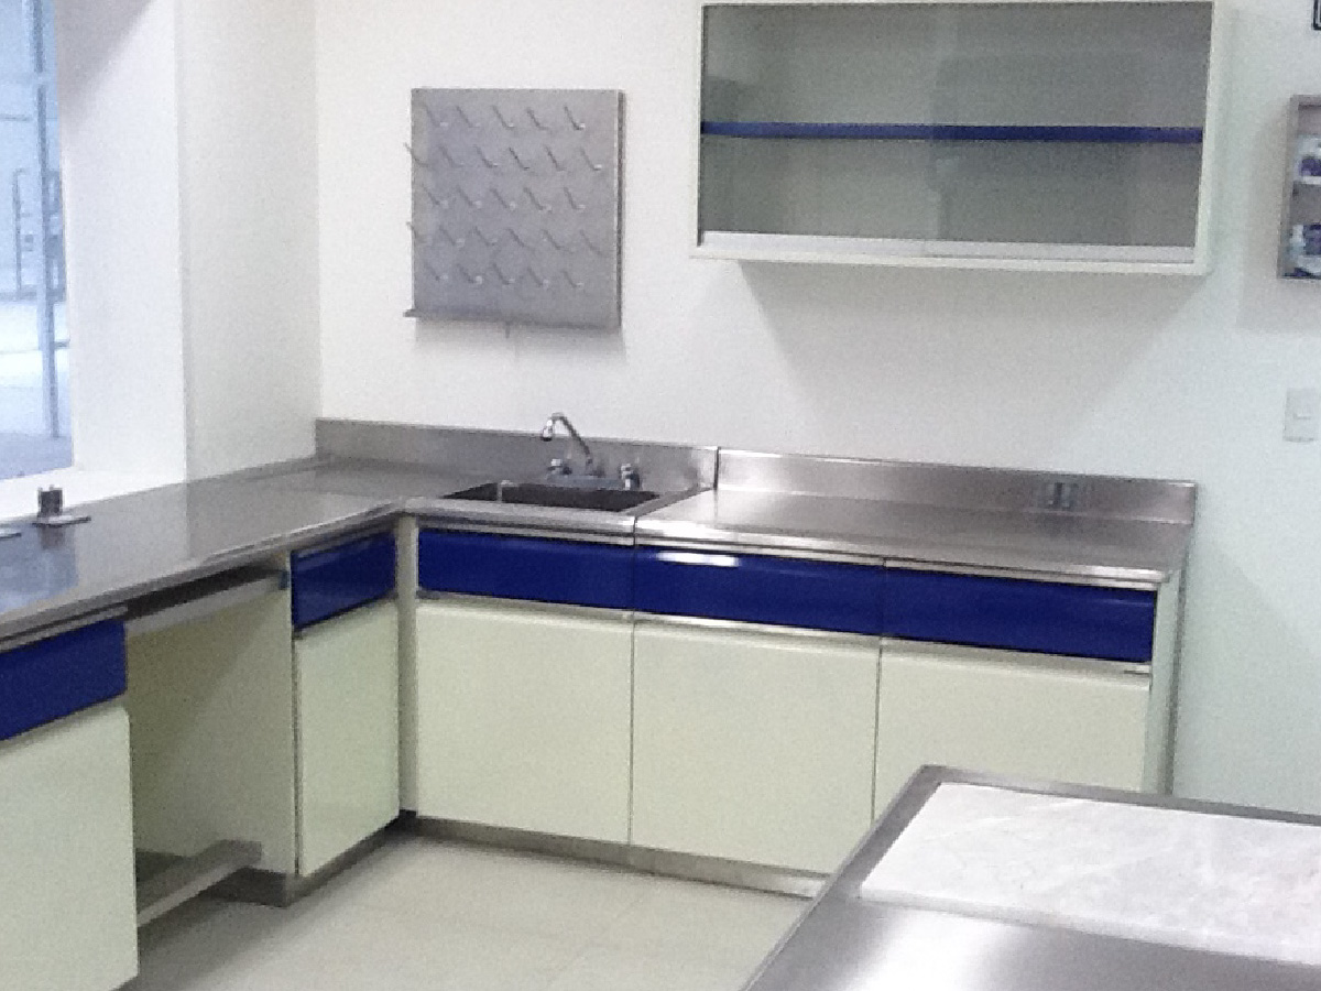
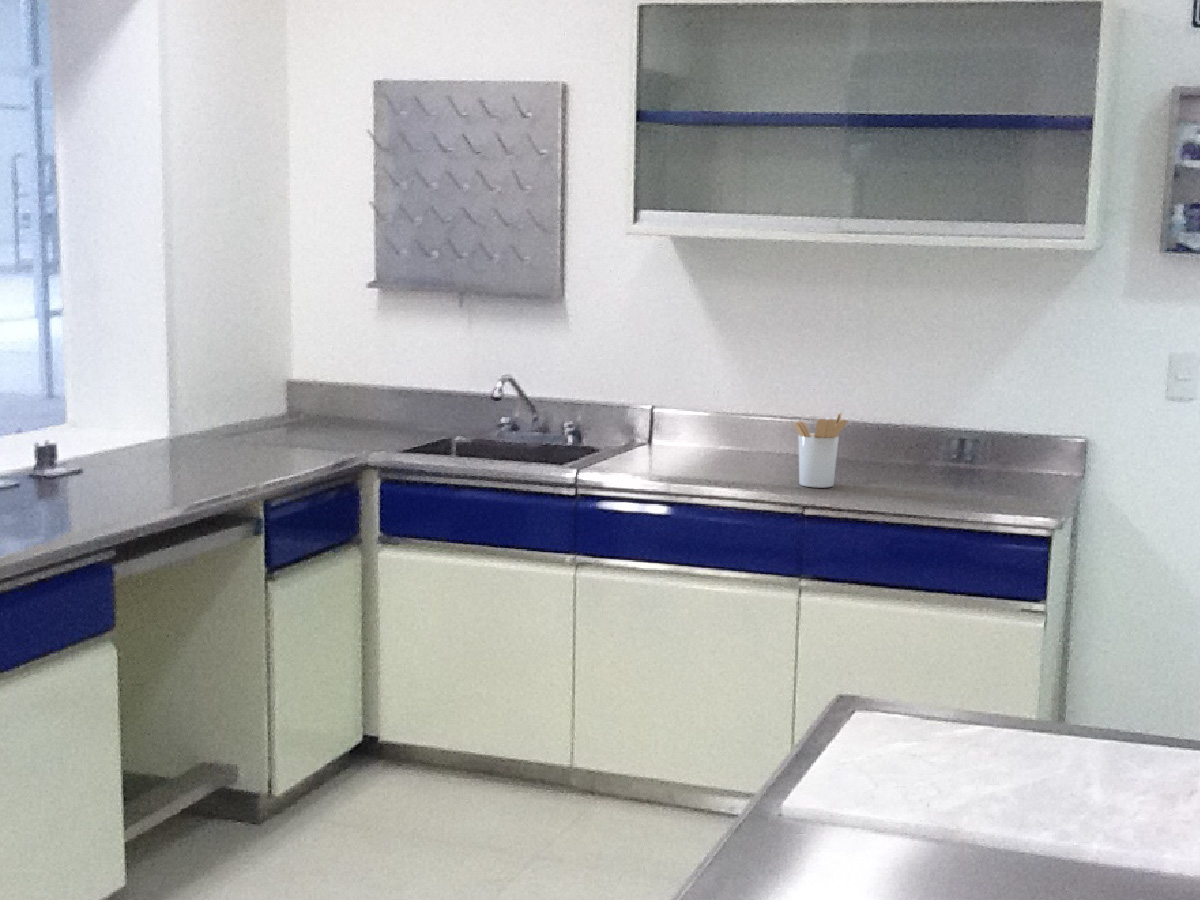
+ utensil holder (822, 449)
